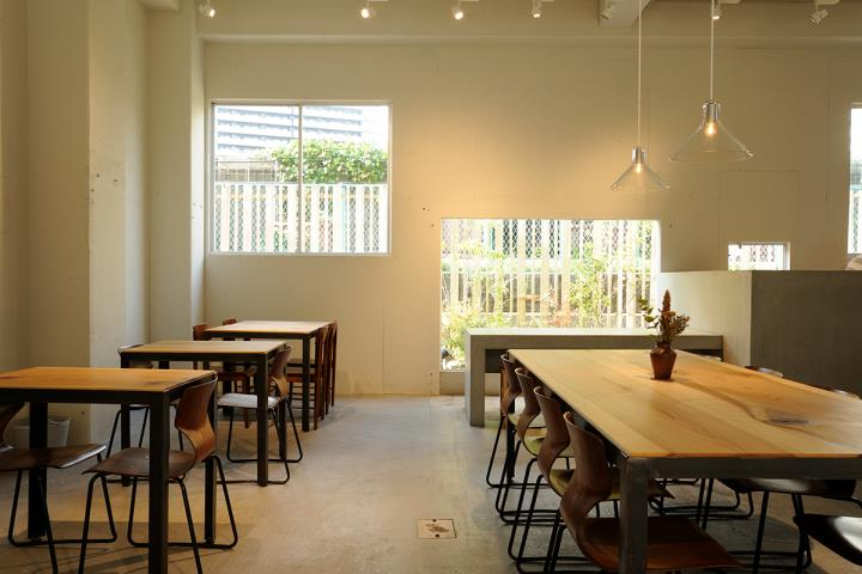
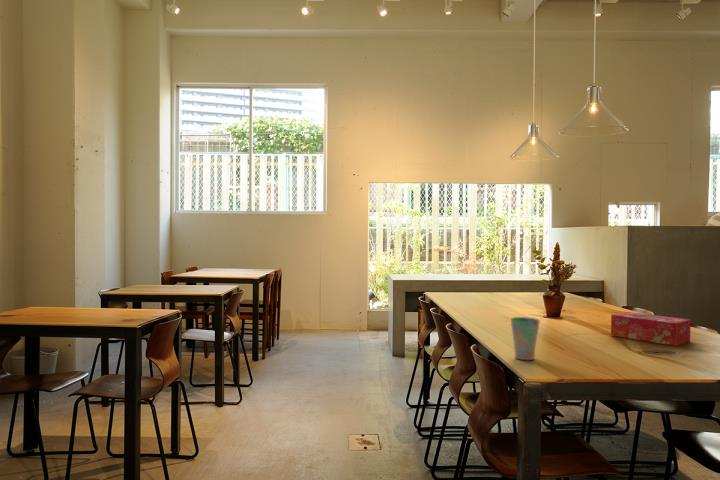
+ cup (524, 338)
+ tissue box (649, 327)
